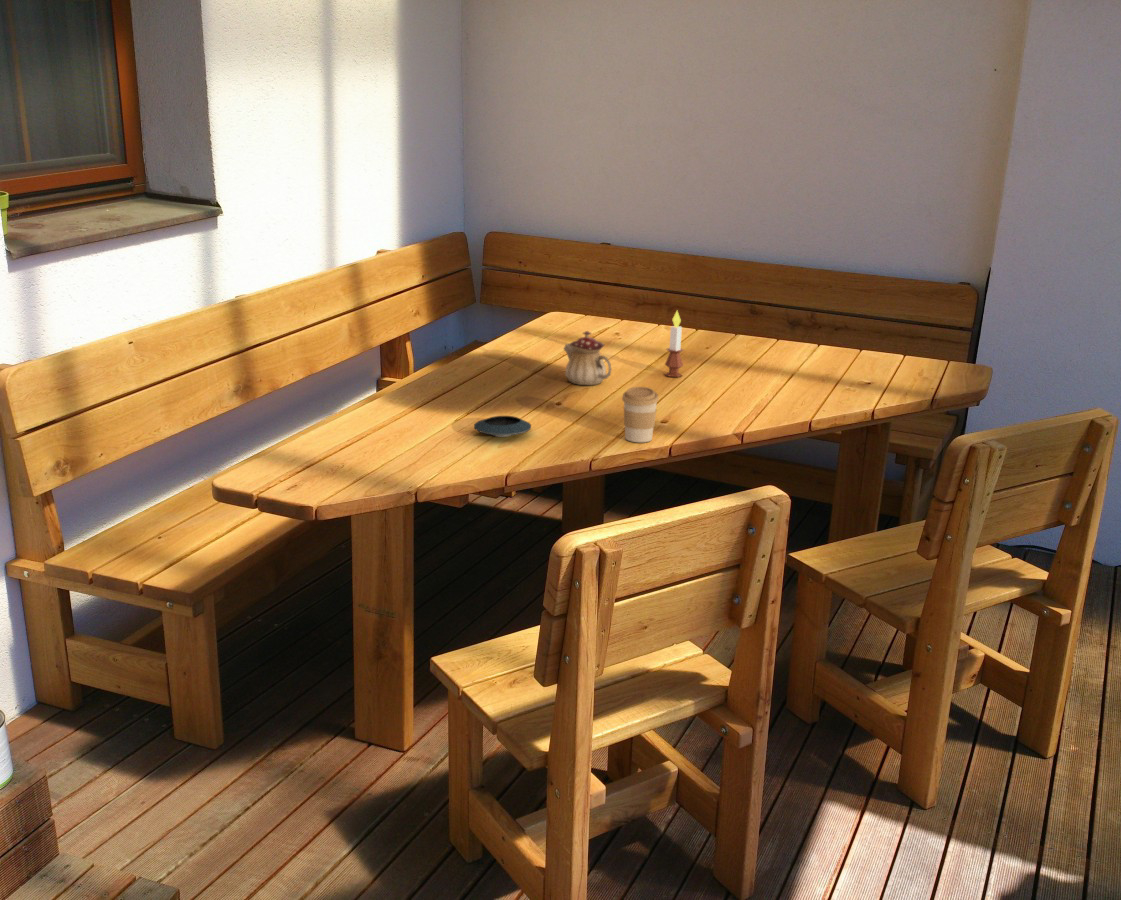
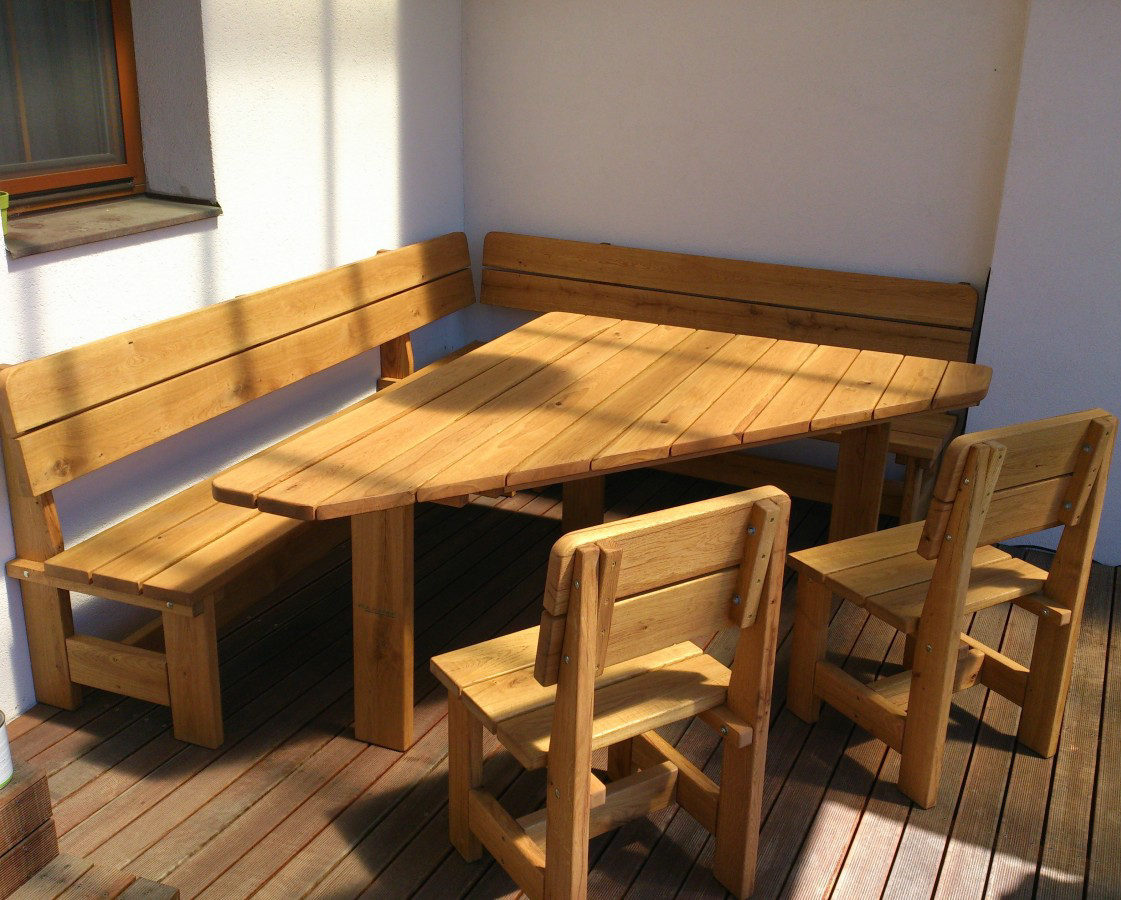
- saucer (502, 424)
- coffee cup (639, 414)
- teapot (588, 356)
- candle (675, 342)
